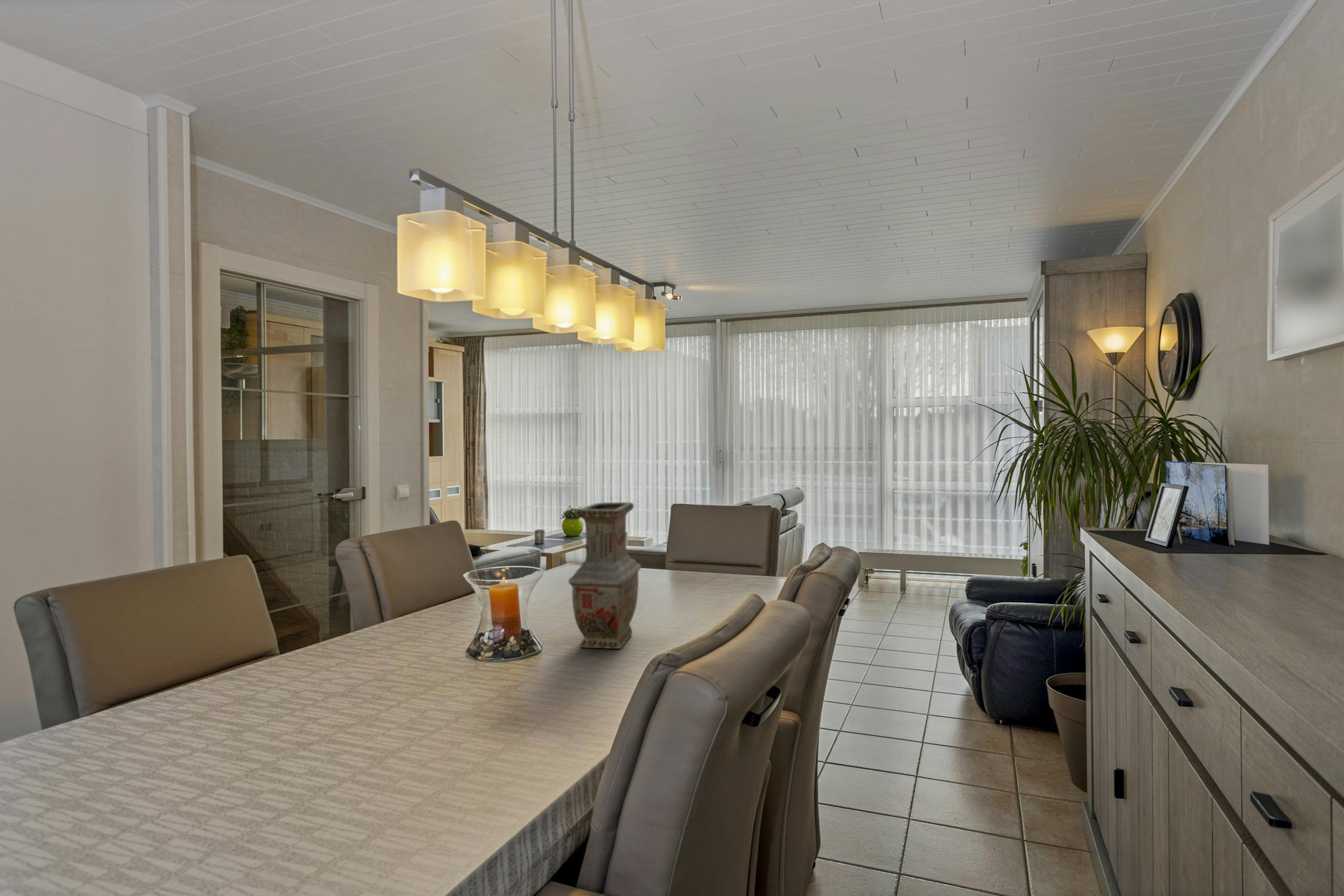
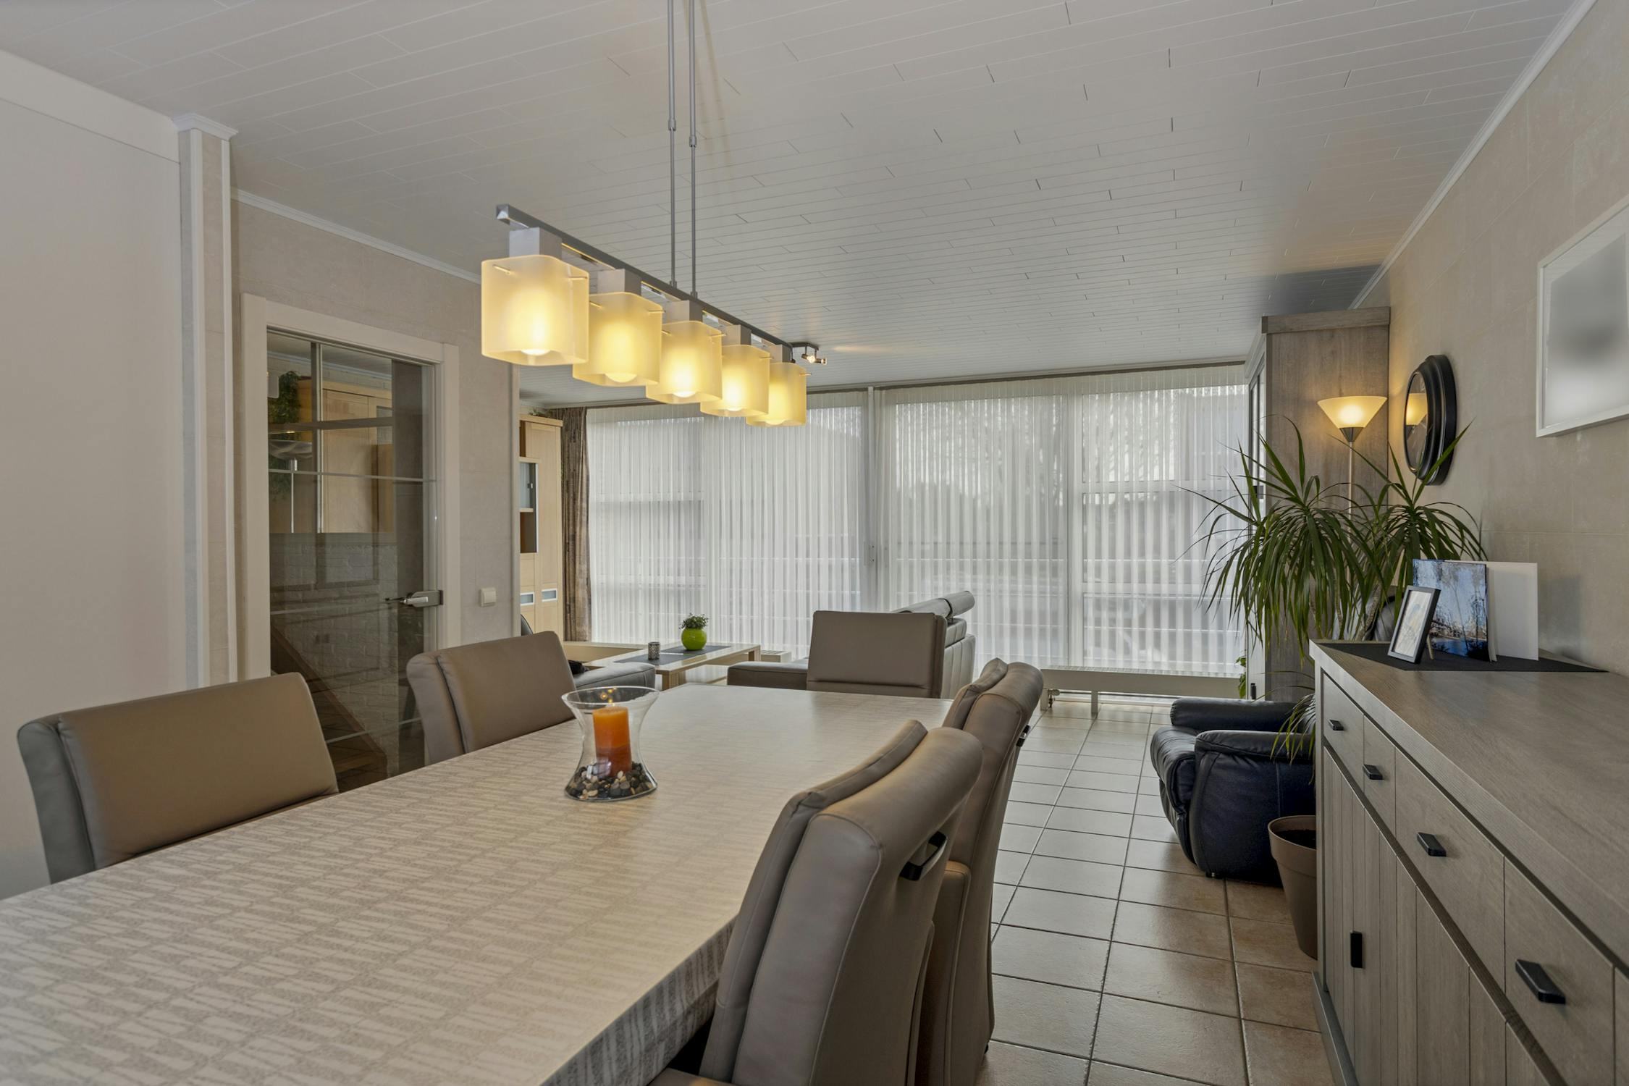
- vase (606, 572)
